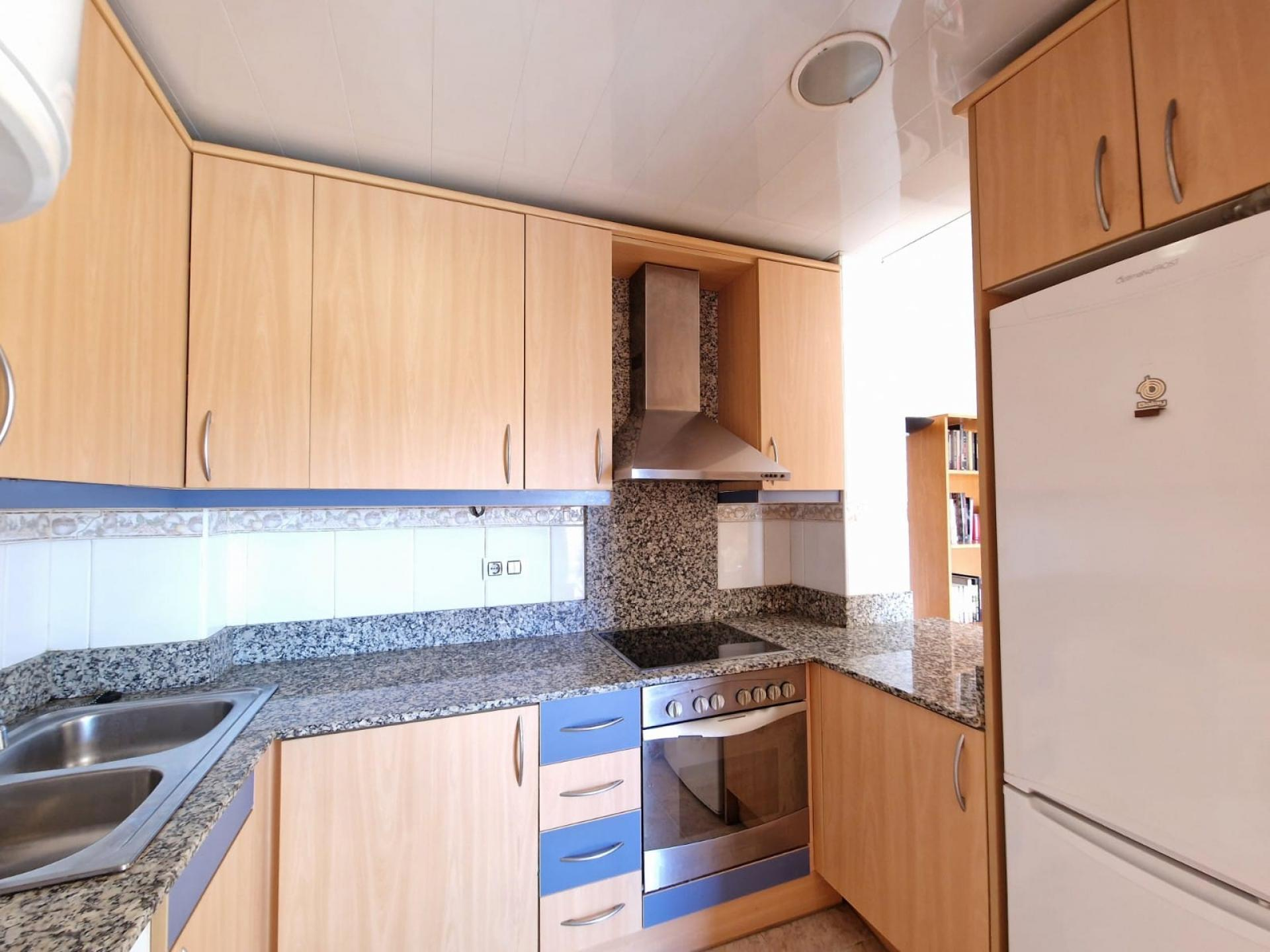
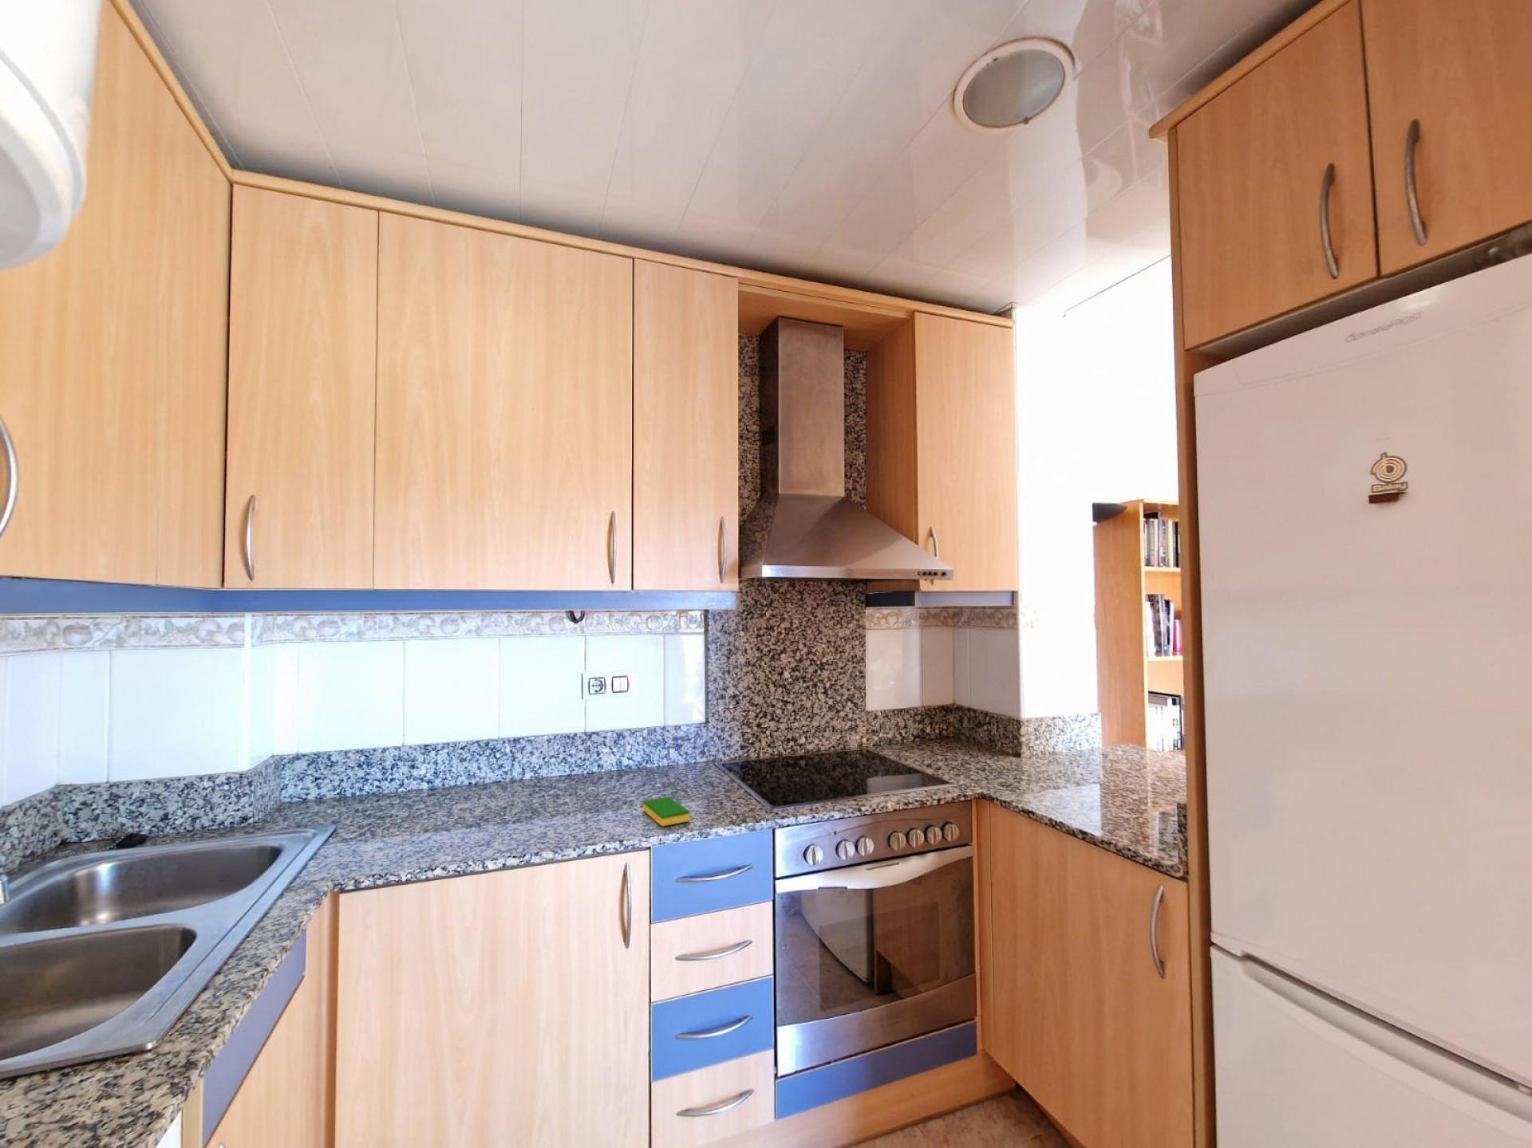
+ dish sponge (666, 810)
